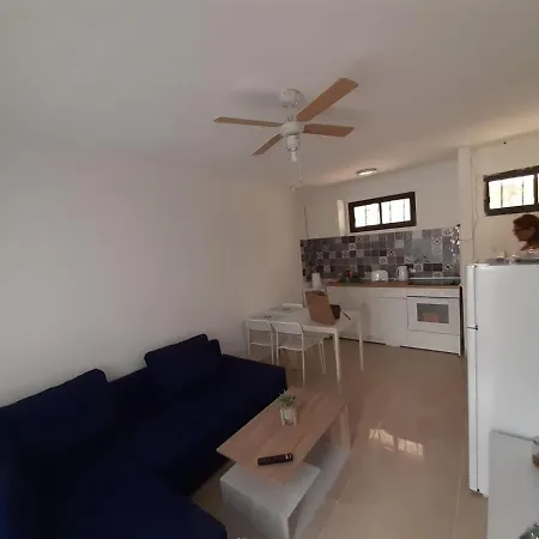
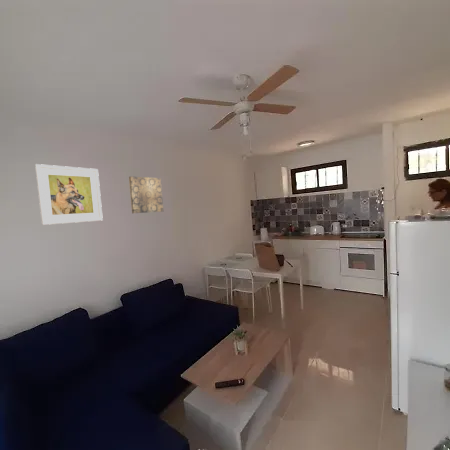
+ wall art (147, 195)
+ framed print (72, 194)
